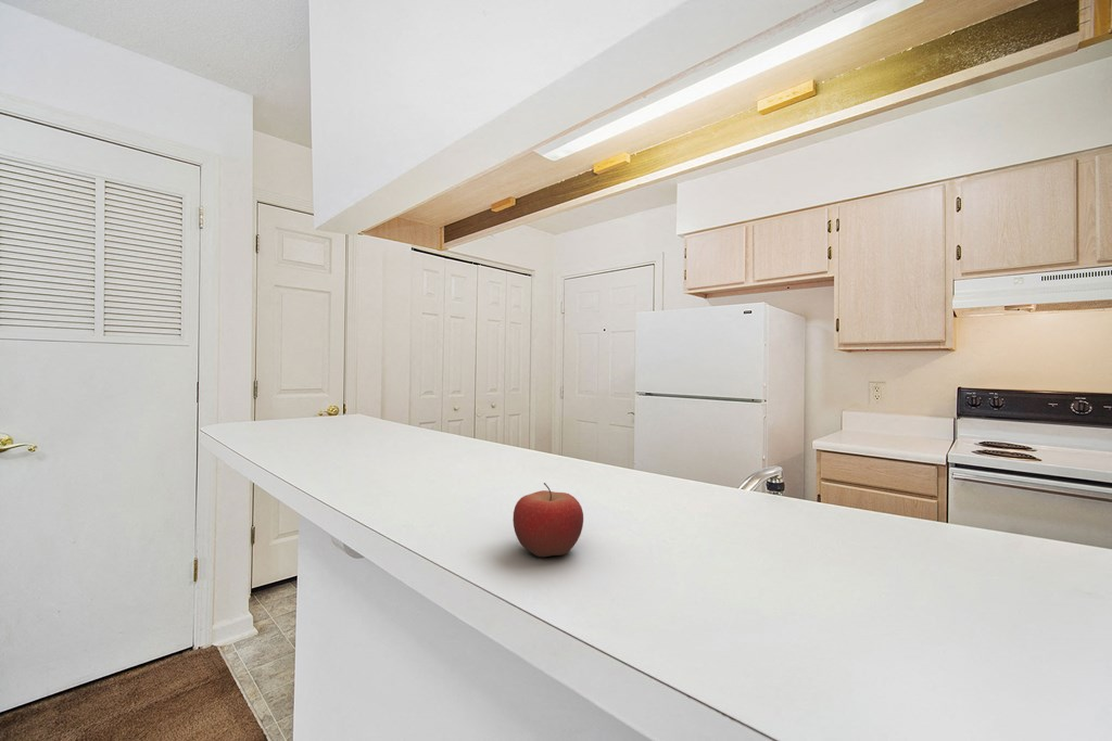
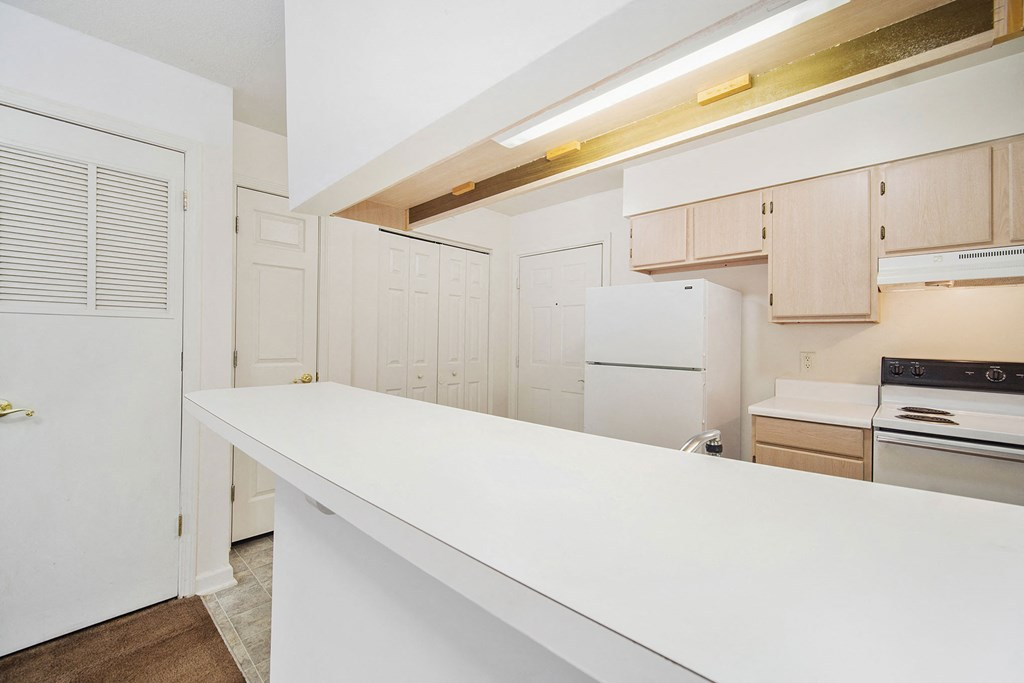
- fruit (547, 516)
